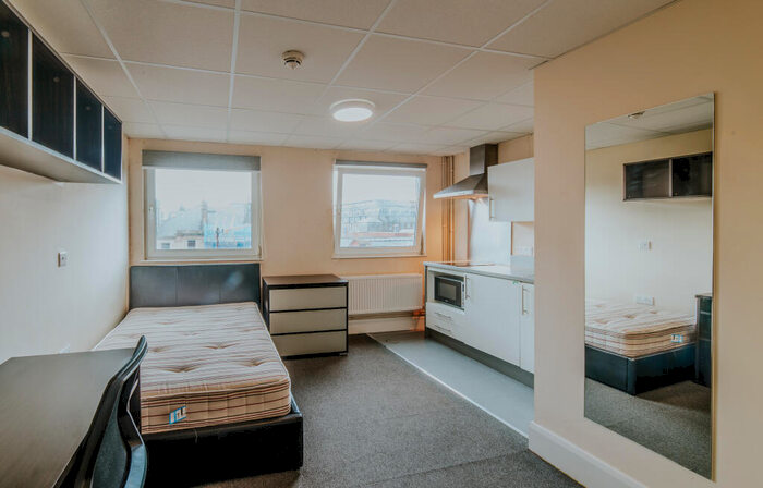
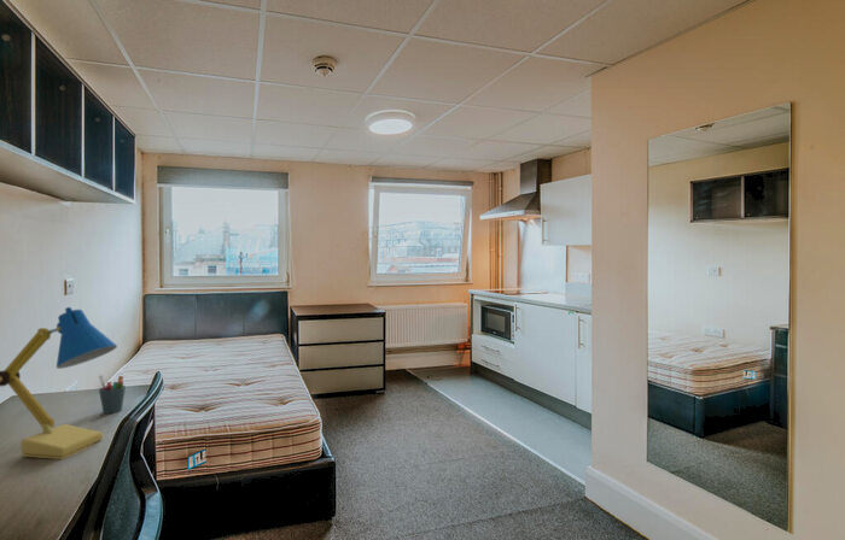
+ desk lamp (58, 368)
+ pen holder (112, 392)
